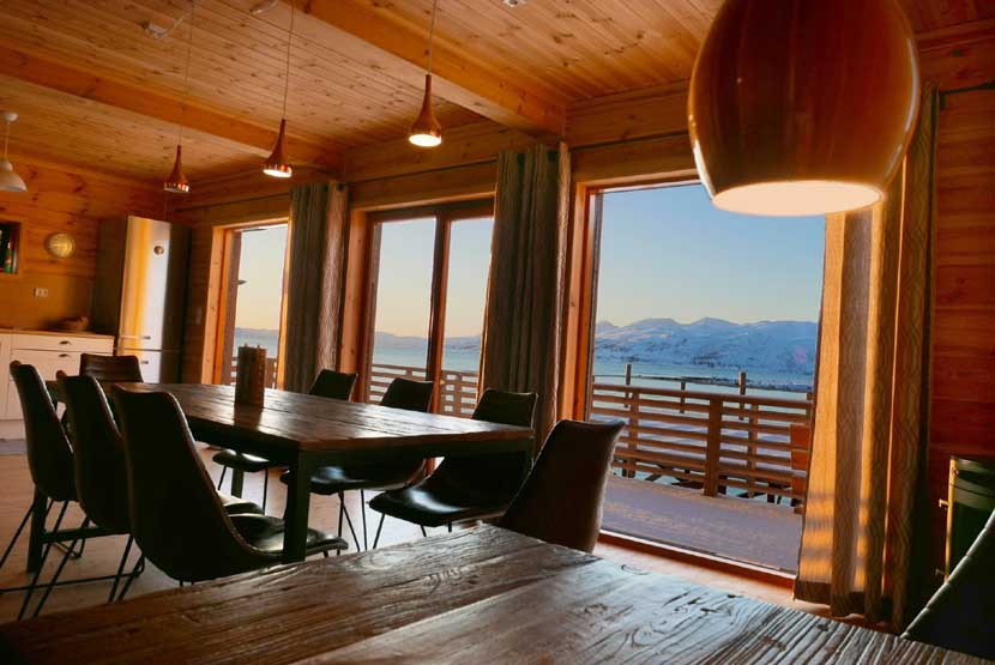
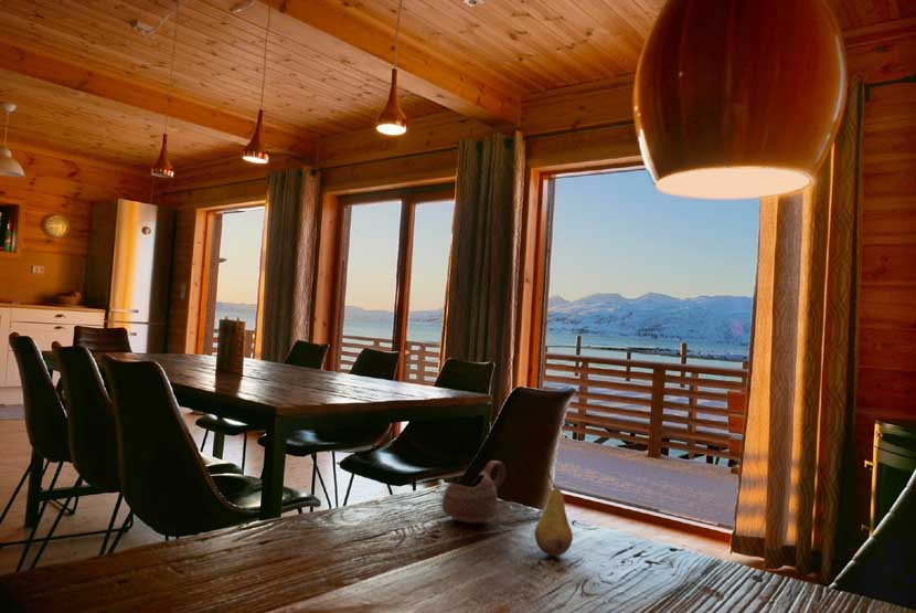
+ fruit (554, 512)
+ cup (478, 492)
